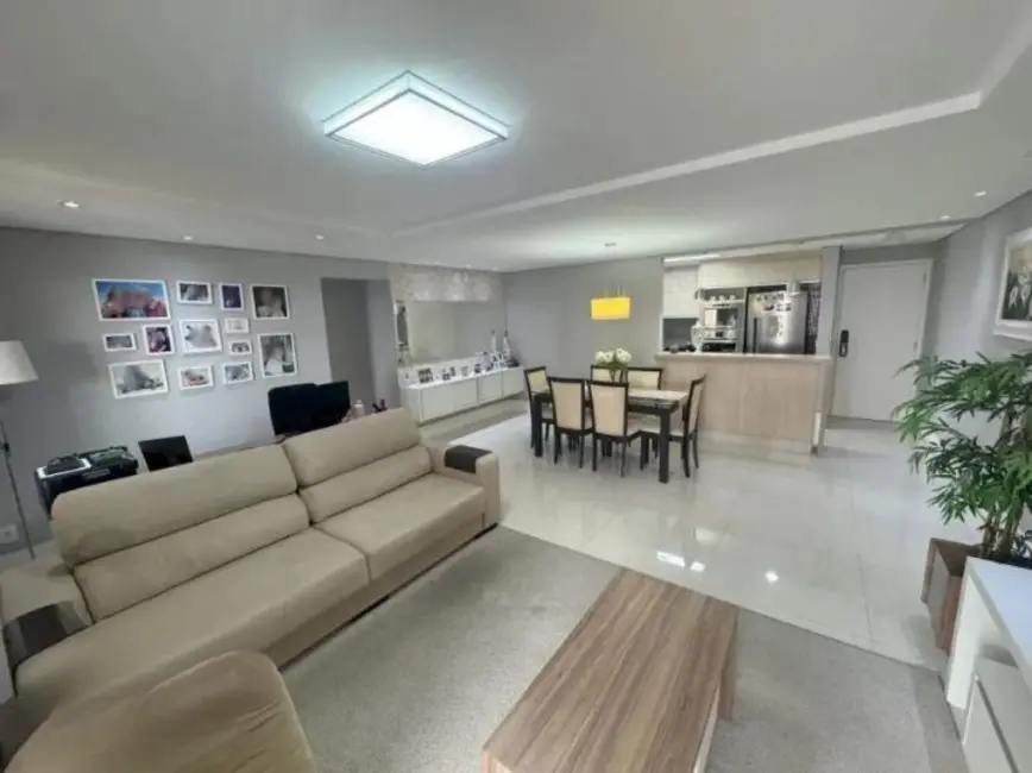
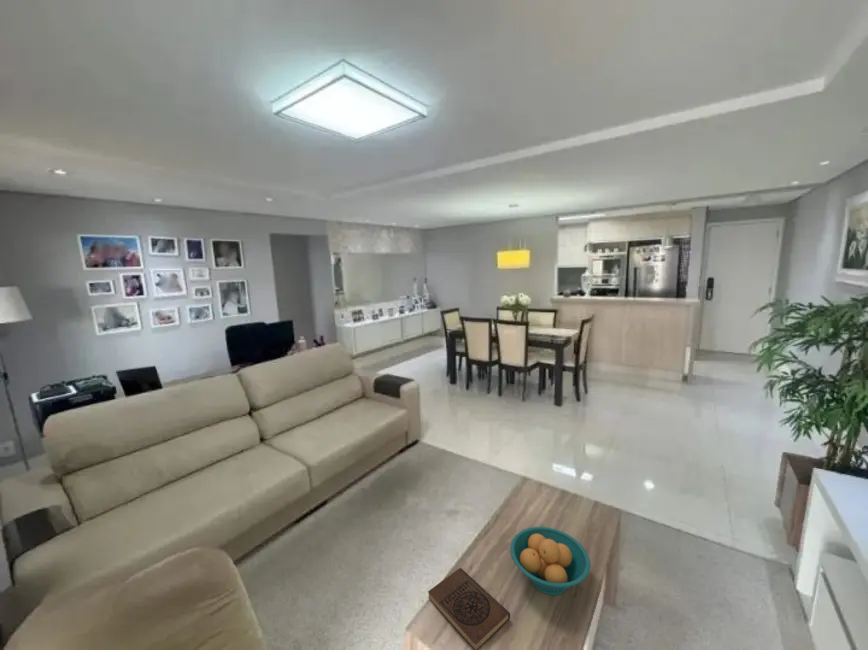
+ fruit bowl (548, 560)
+ book (467, 604)
